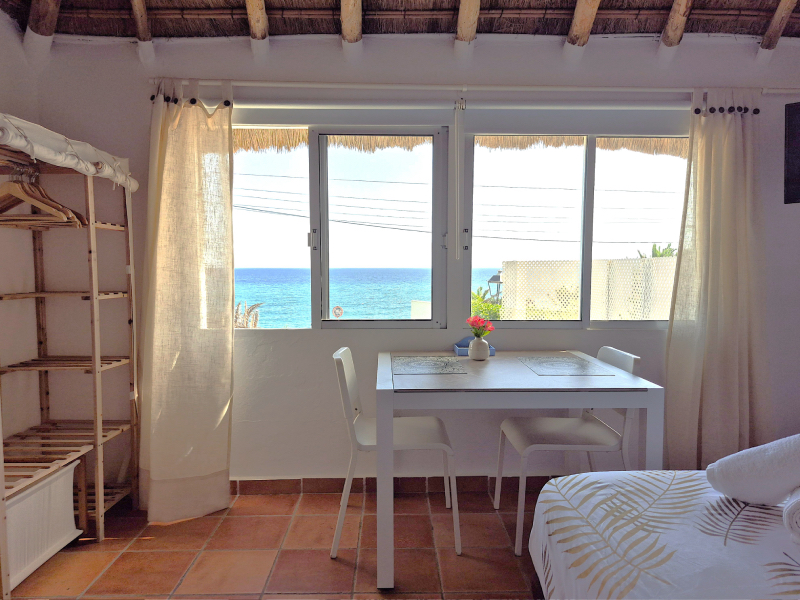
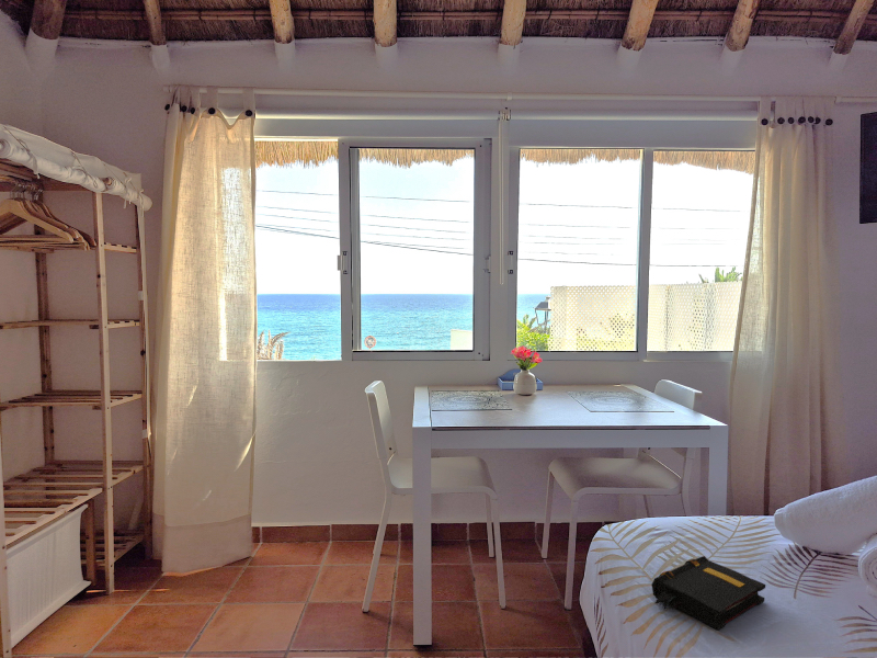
+ book (702, 589)
